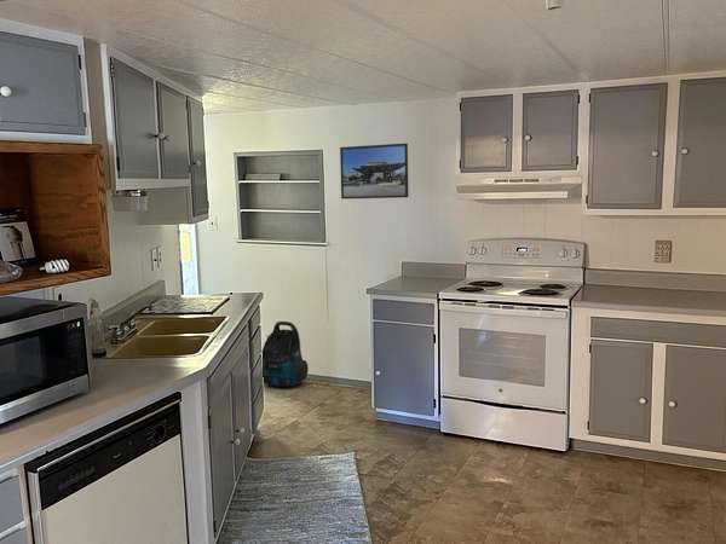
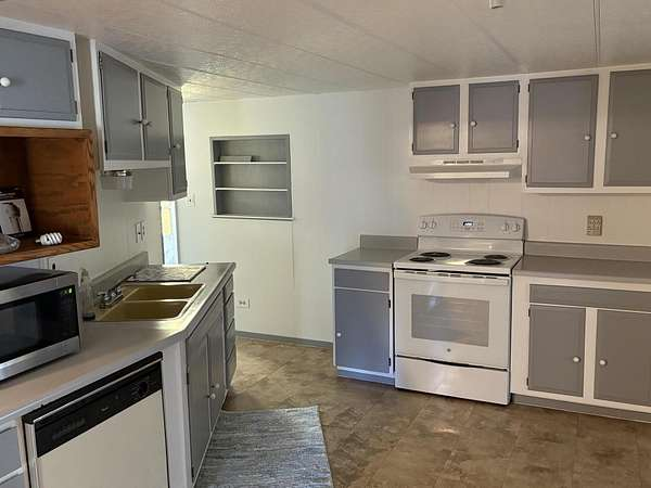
- vacuum cleaner (281, 353)
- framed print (373, 172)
